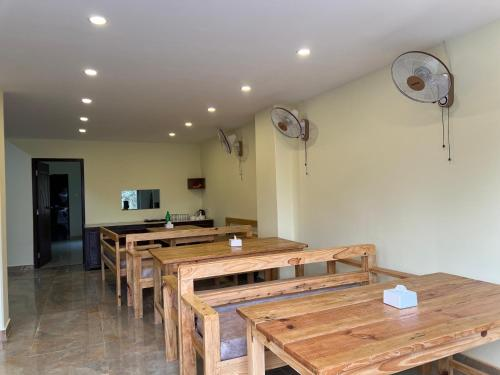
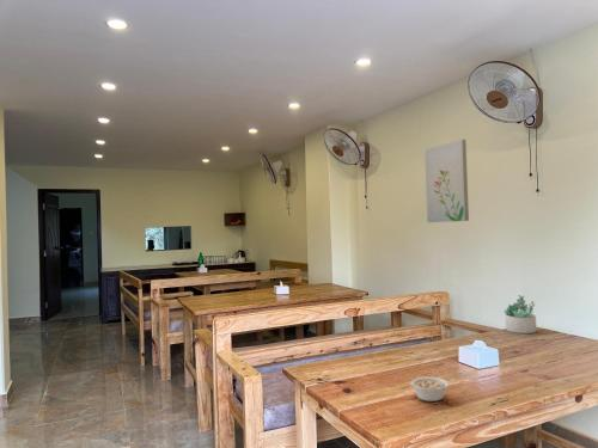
+ wall art (445, 183)
+ succulent plant (519, 312)
+ legume (431, 387)
